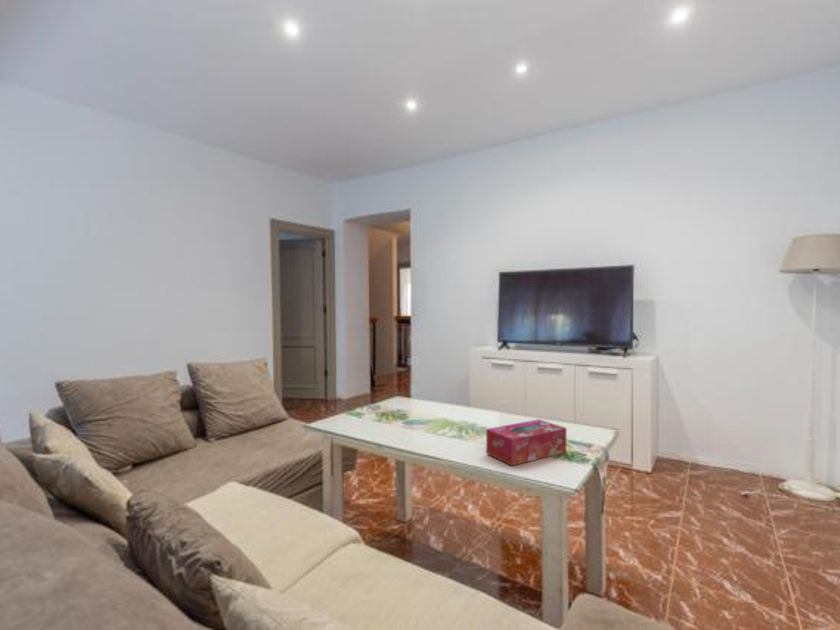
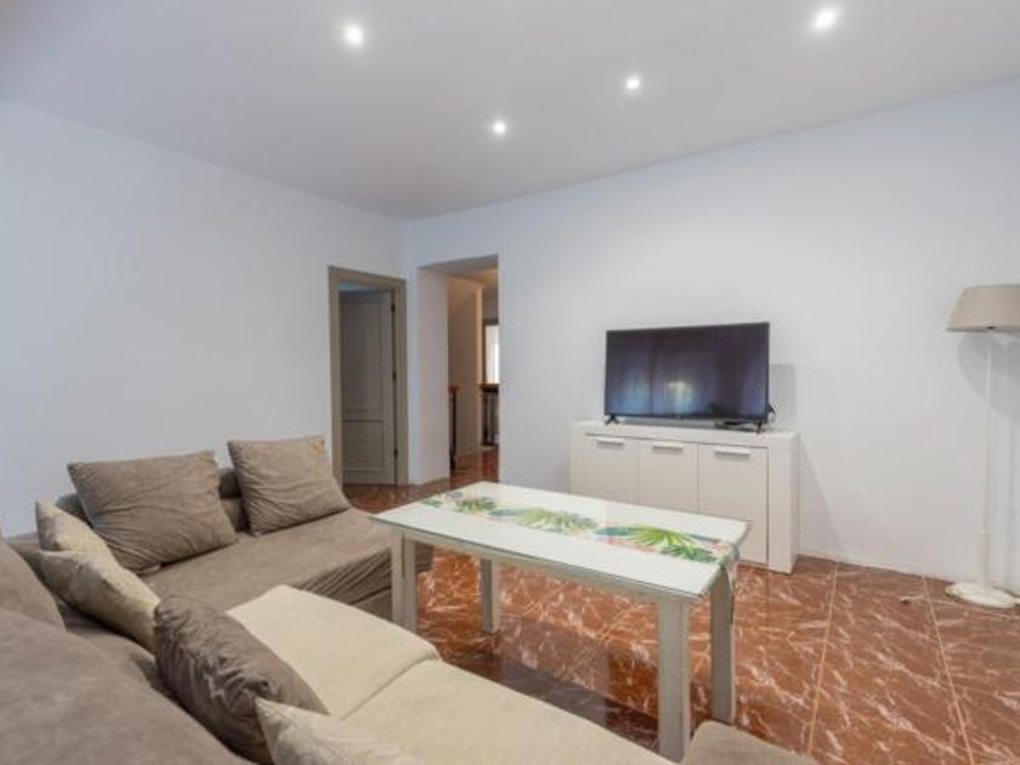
- tissue box (526, 440)
